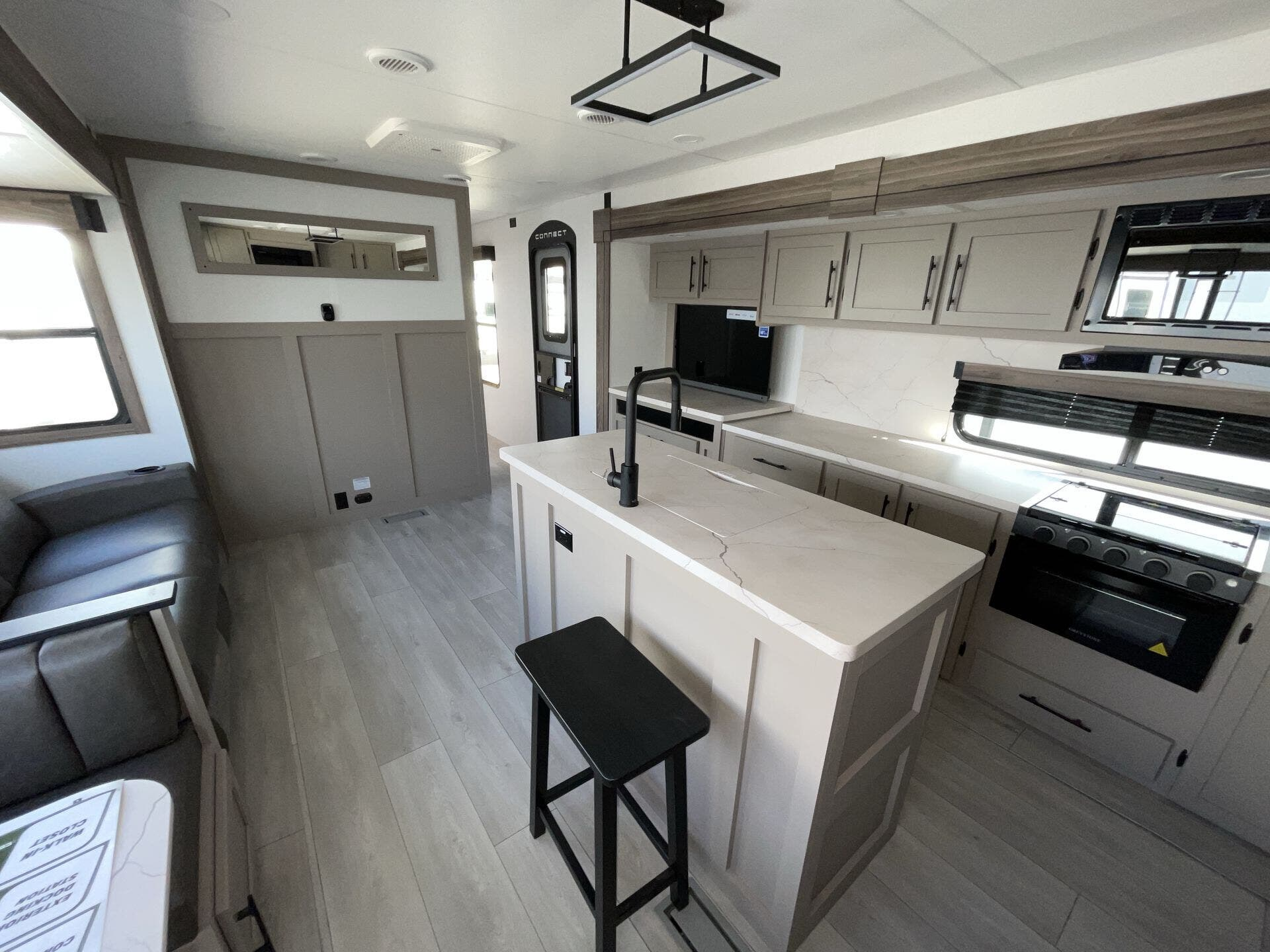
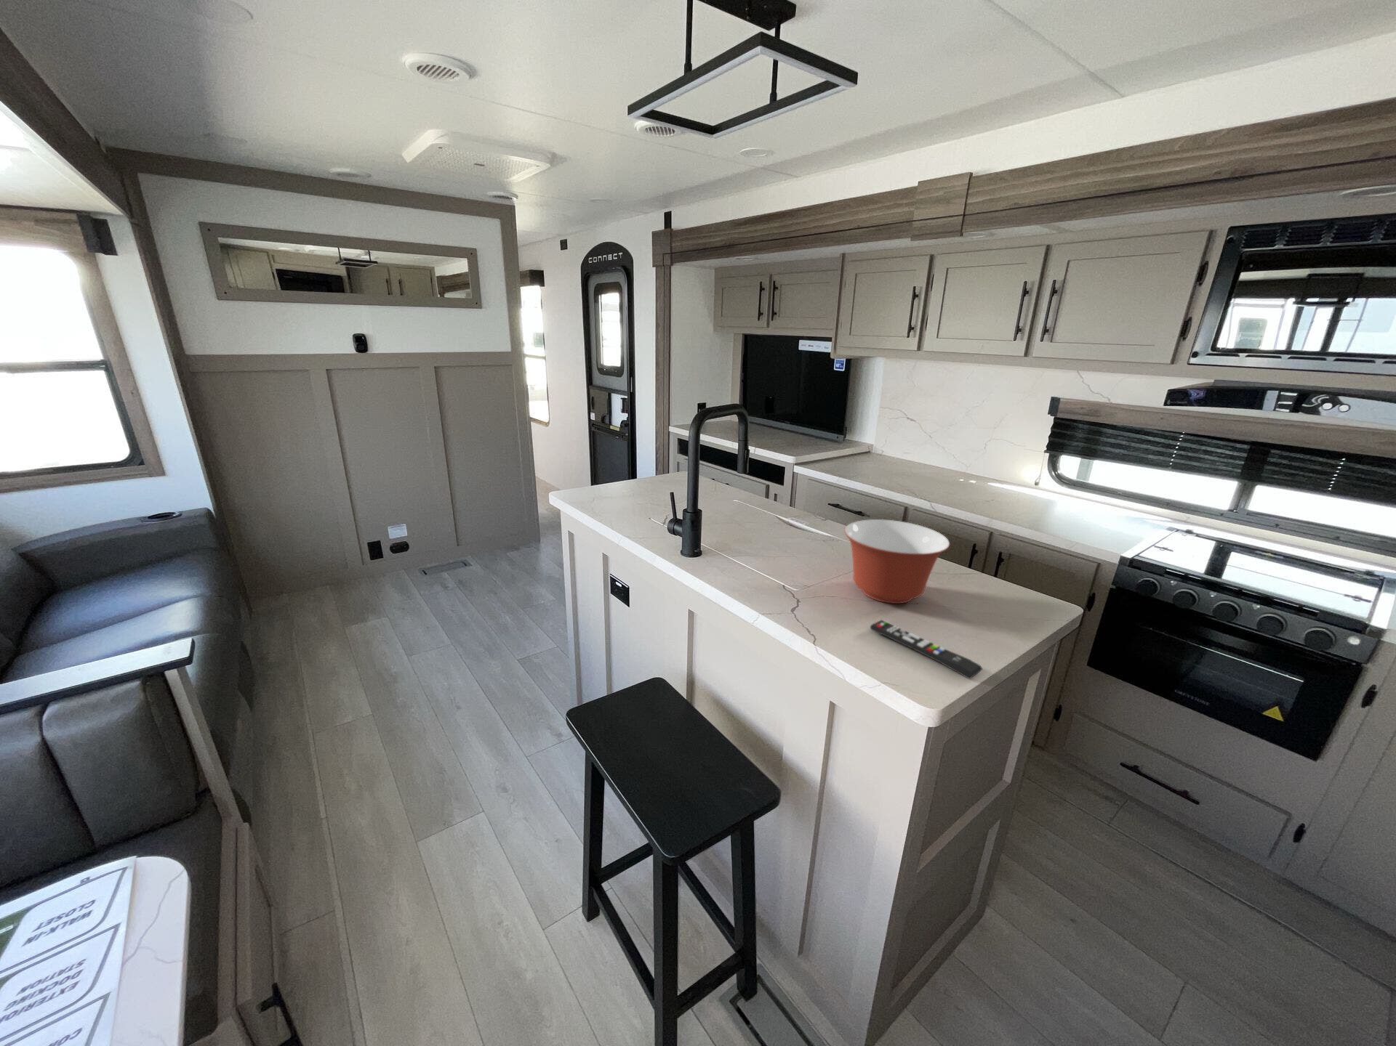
+ mixing bowl (890, 564)
+ remote control (922, 646)
